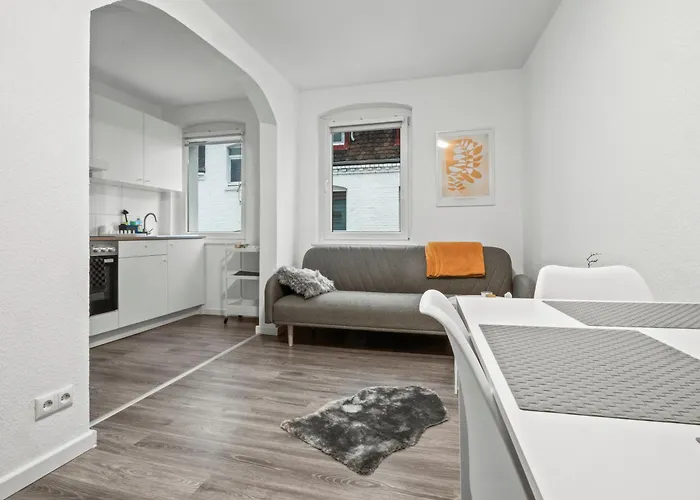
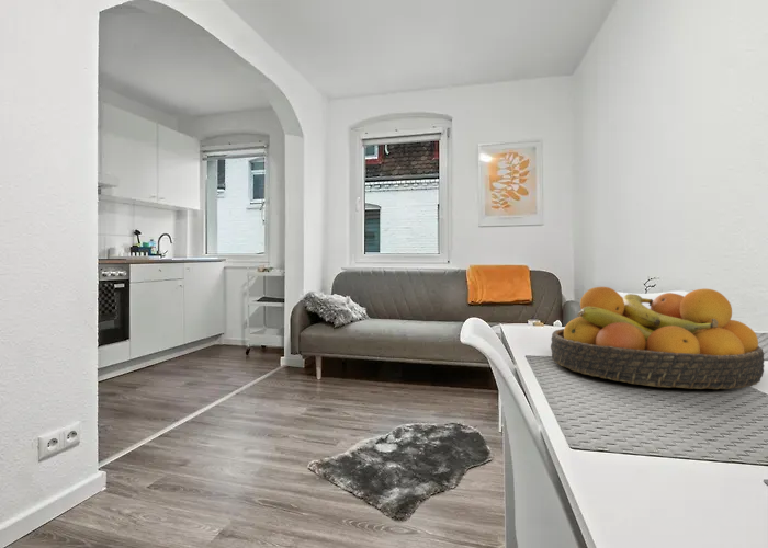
+ fruit bowl (645, 327)
